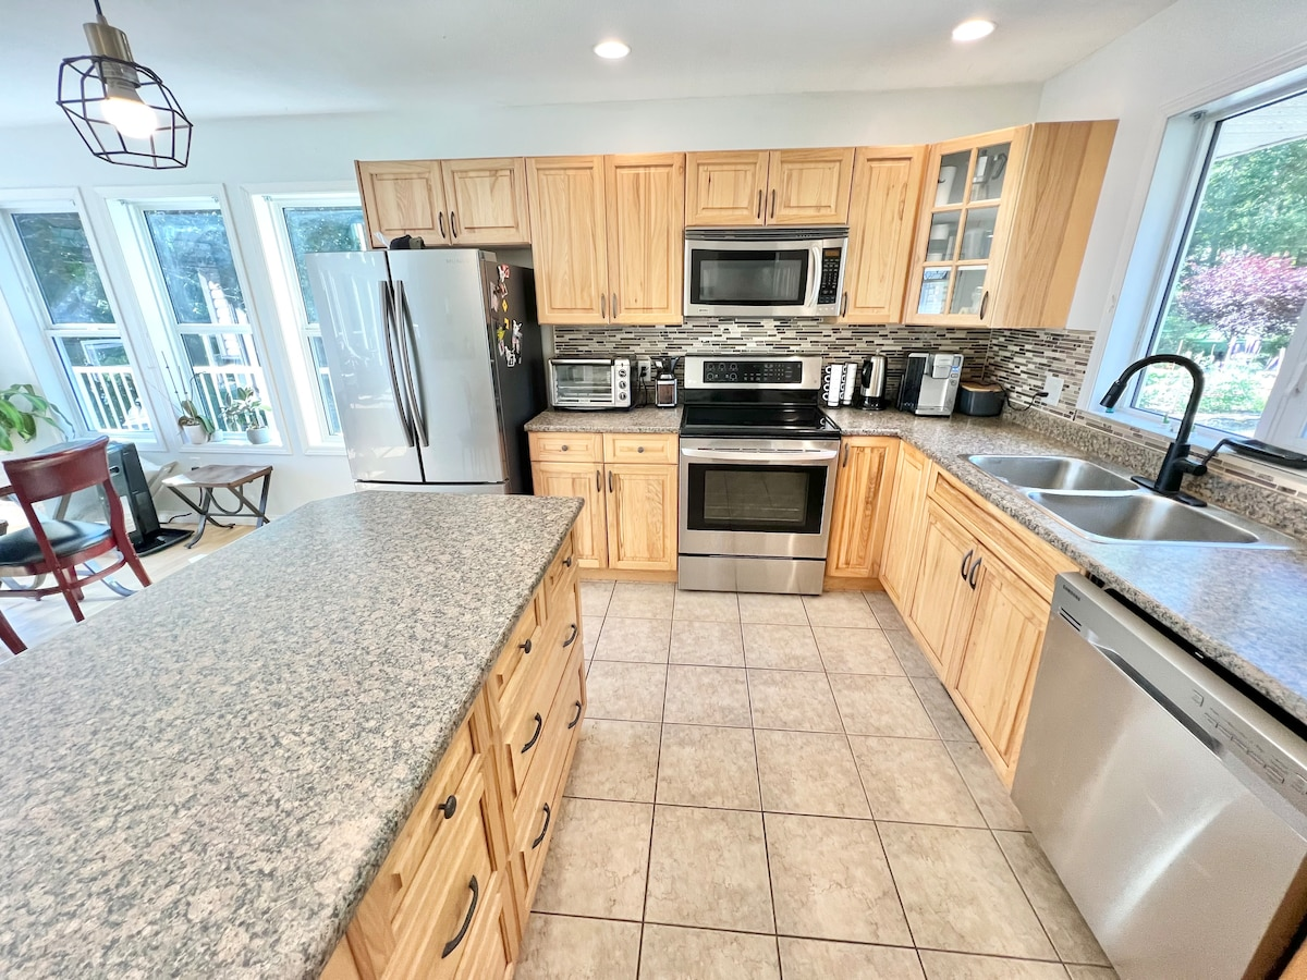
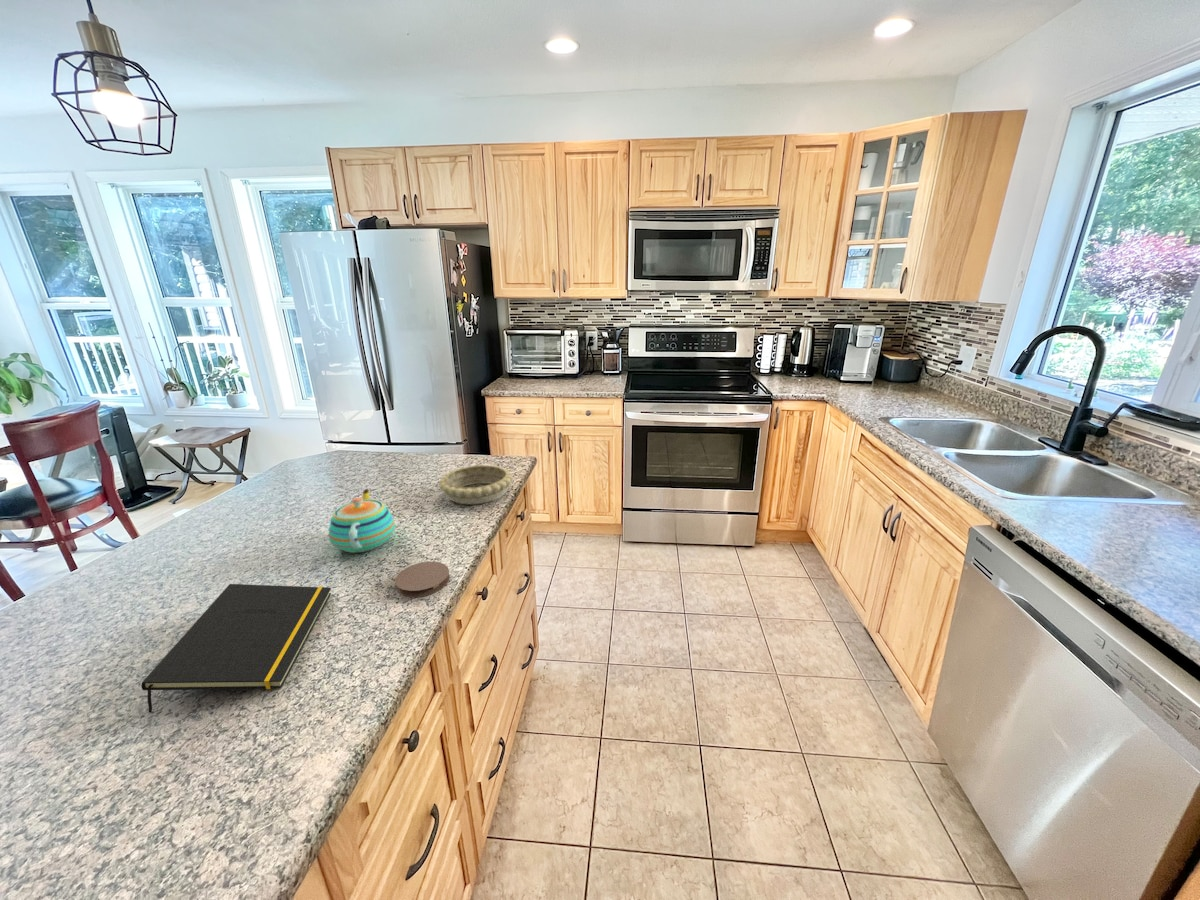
+ coaster (422, 578)
+ notepad (252, 630)
+ decorative bowl (476, 483)
+ teapot (361, 519)
